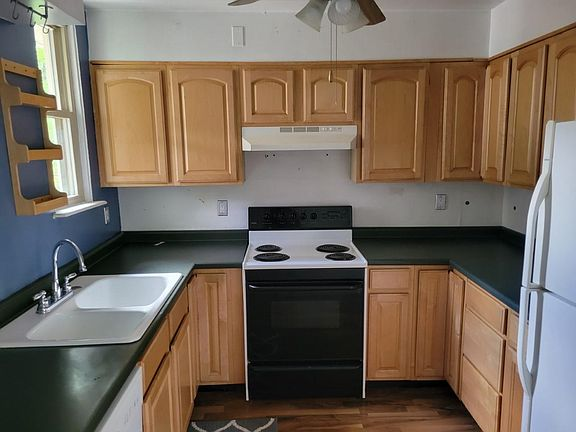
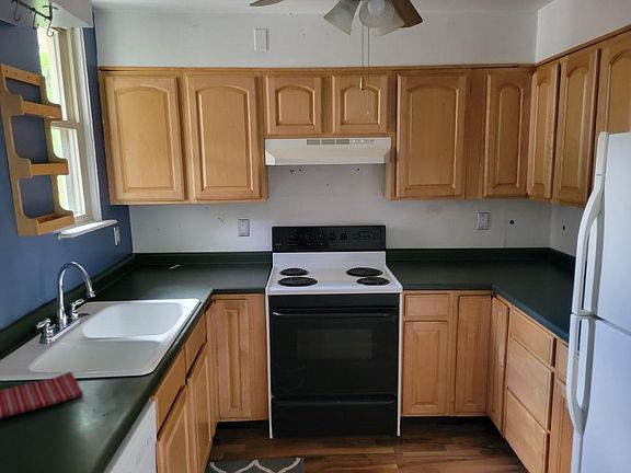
+ dish towel (33, 394)
